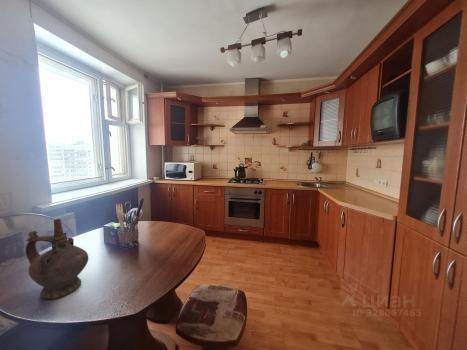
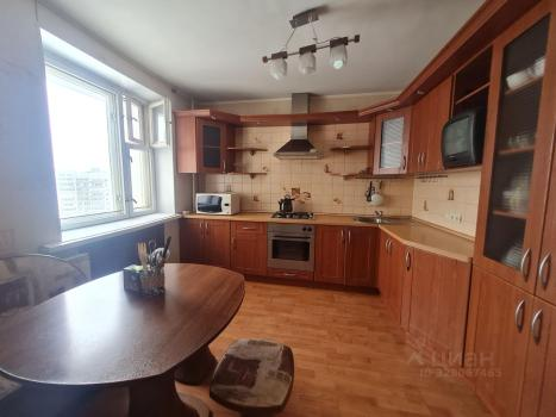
- ceremonial vessel (56, 254)
